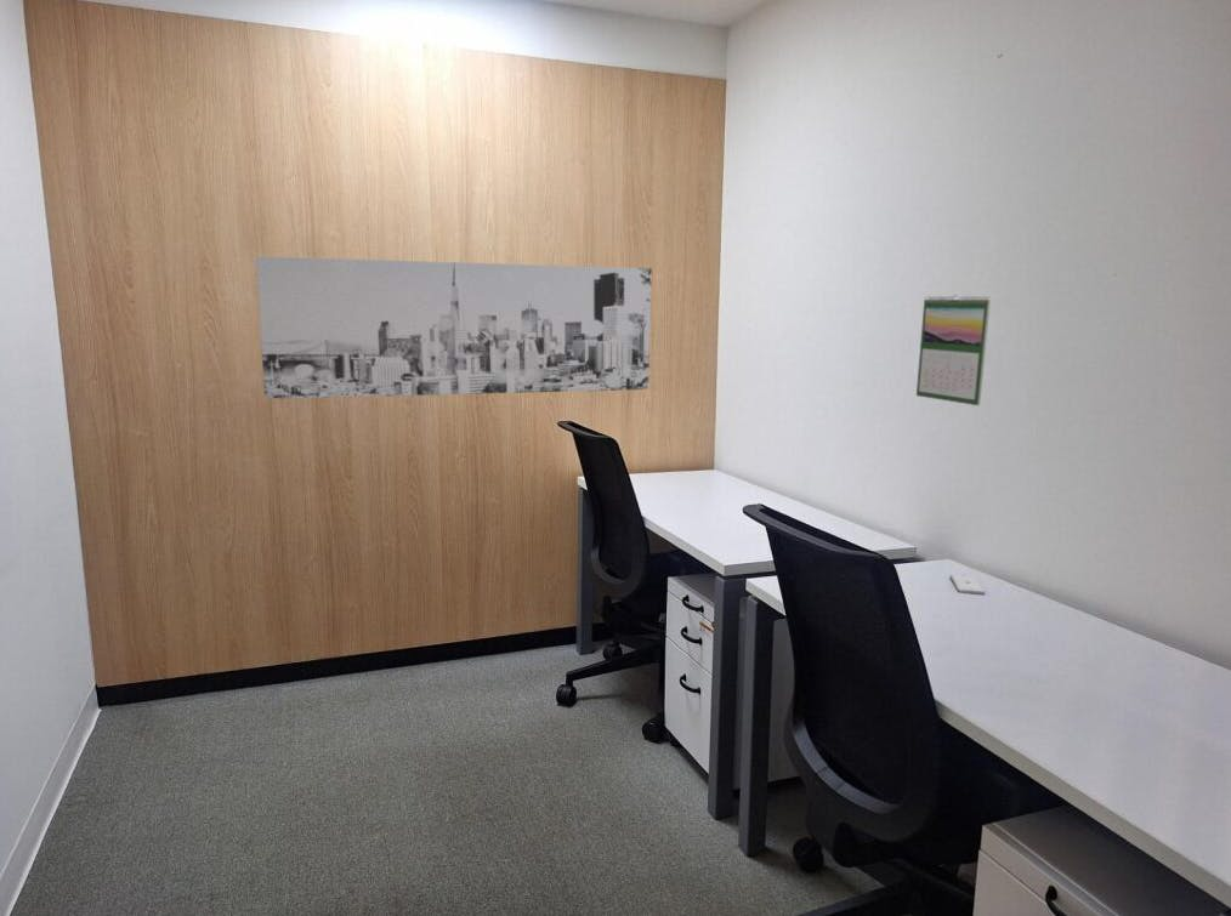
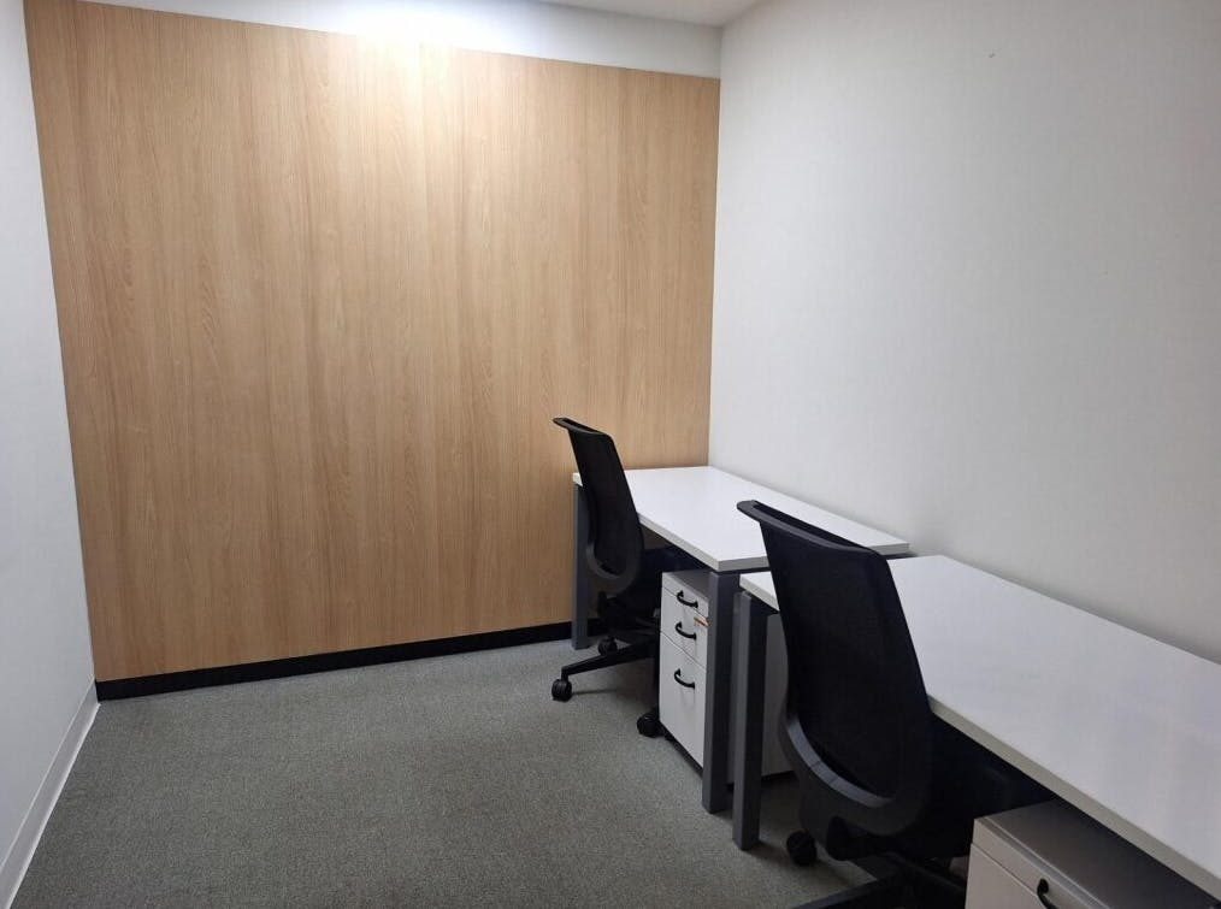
- wall art (470, 329)
- smartphone (966, 584)
- calendar (951, 347)
